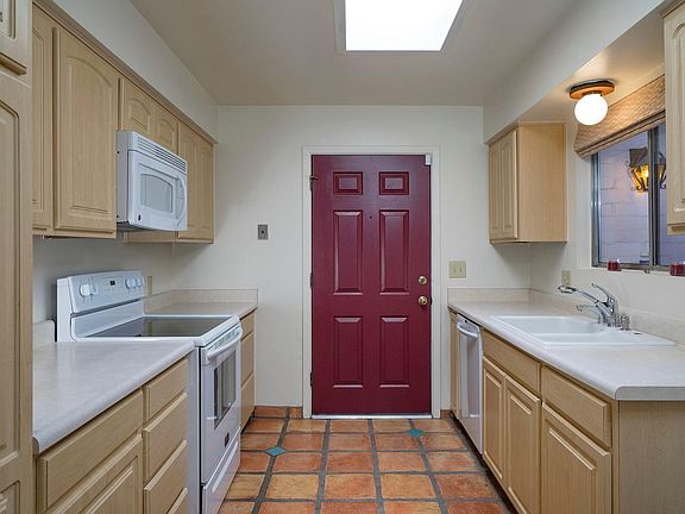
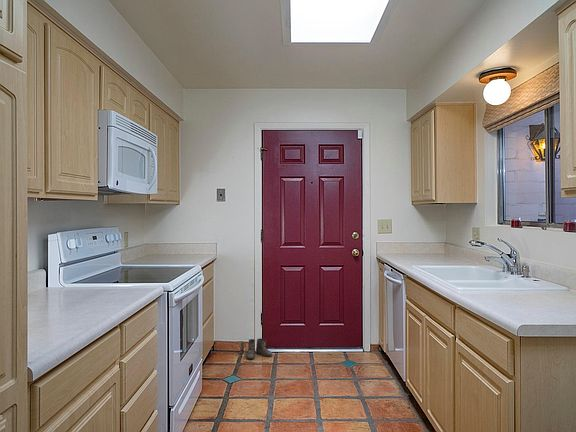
+ boots (256, 348)
